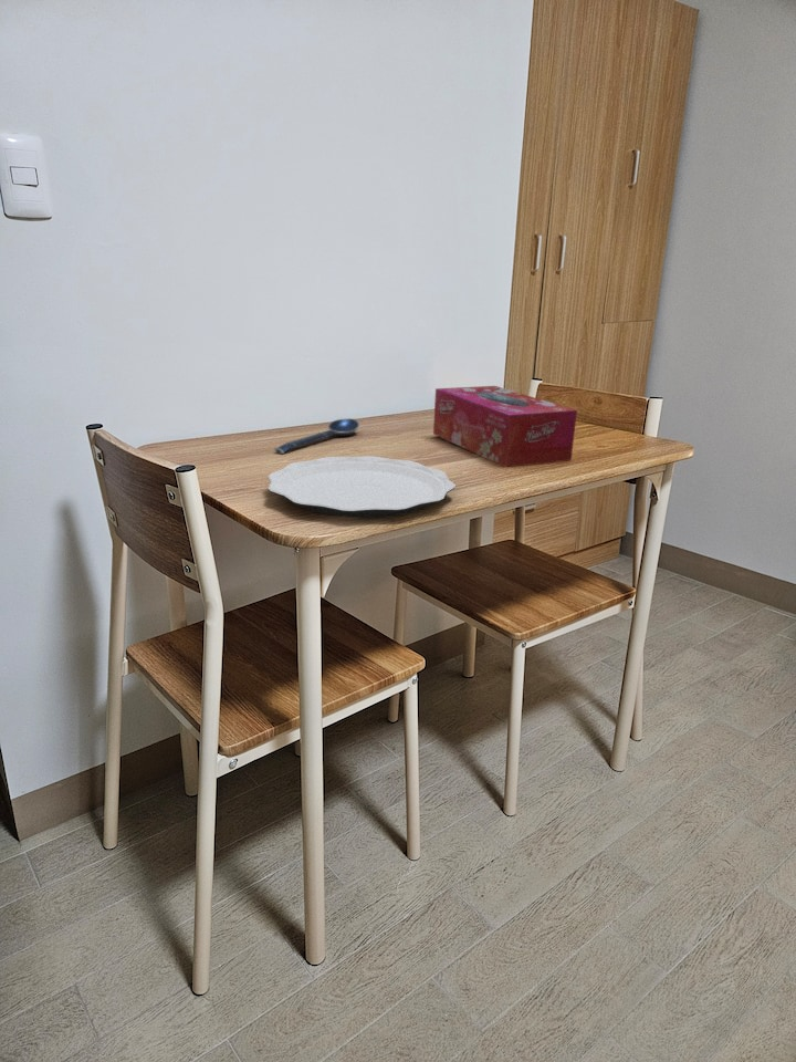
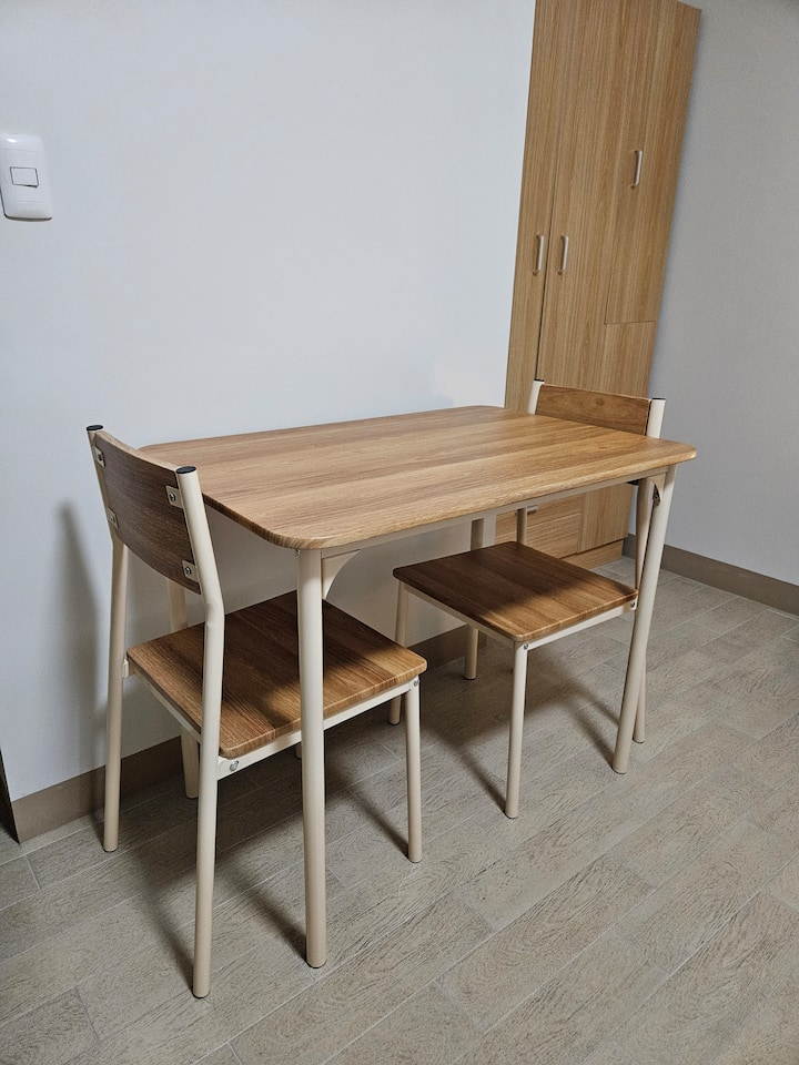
- spoon (316, 434)
- plate (360, 486)
- tissue box (500, 423)
